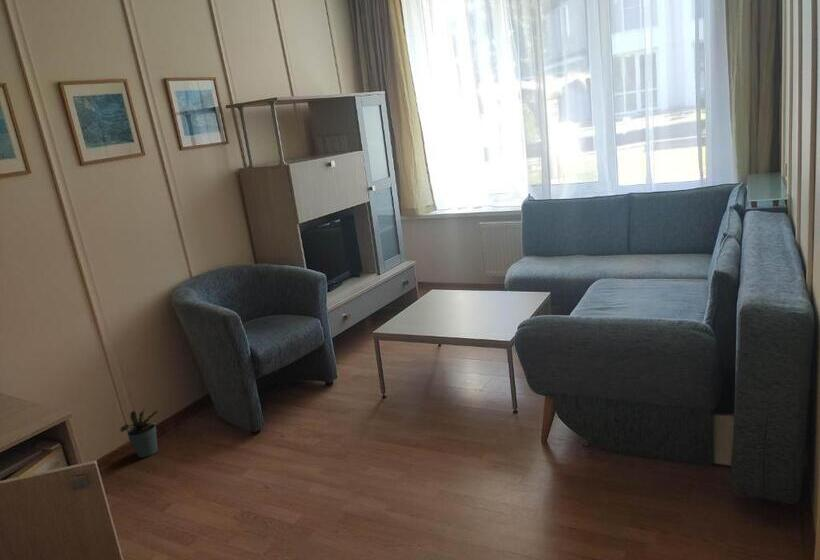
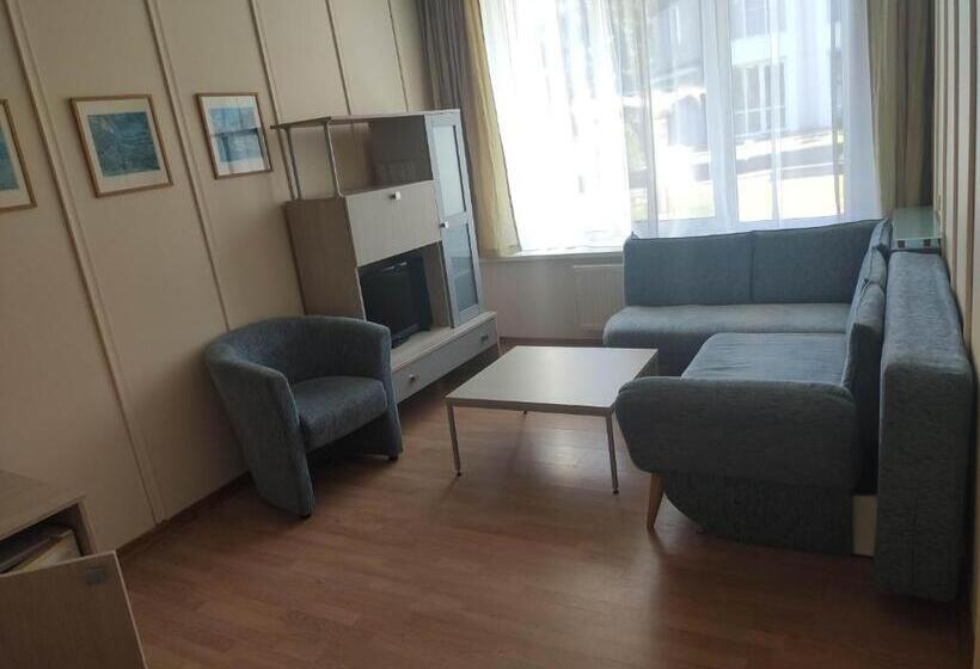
- potted plant (143, 430)
